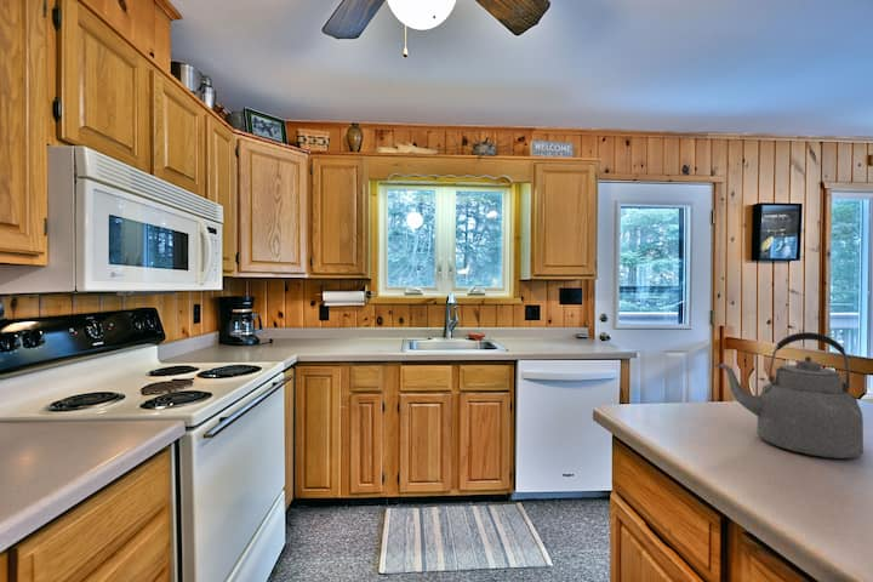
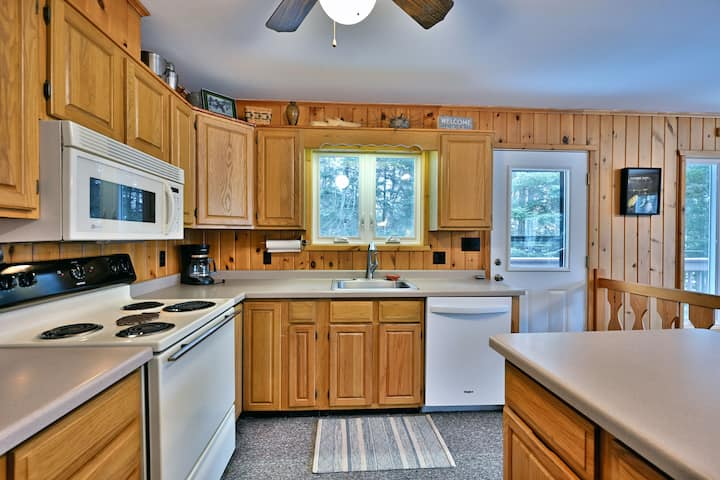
- kettle (783, 386)
